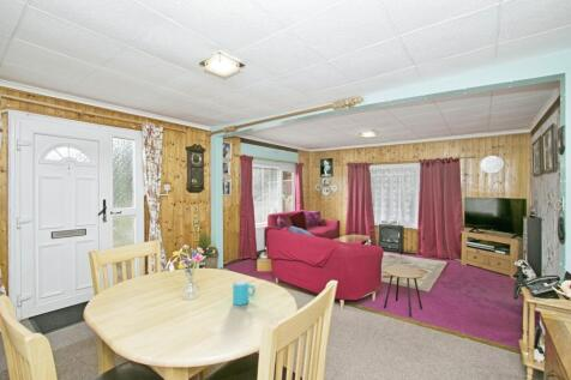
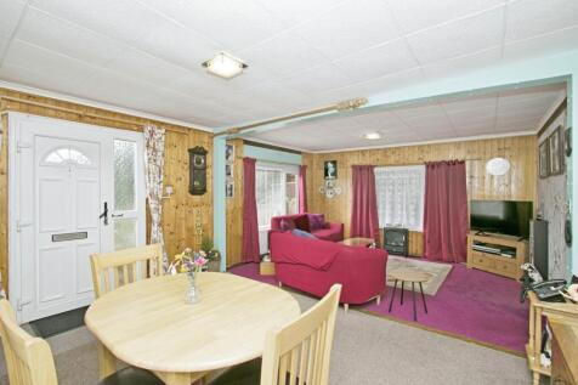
- cup (242, 292)
